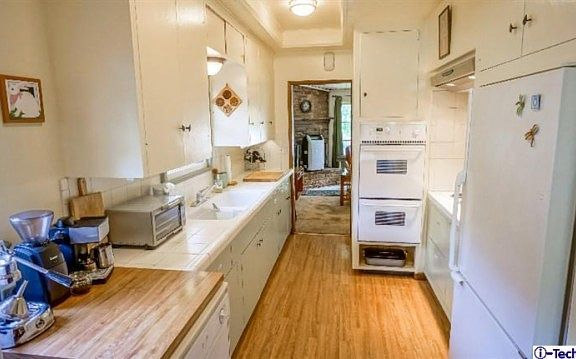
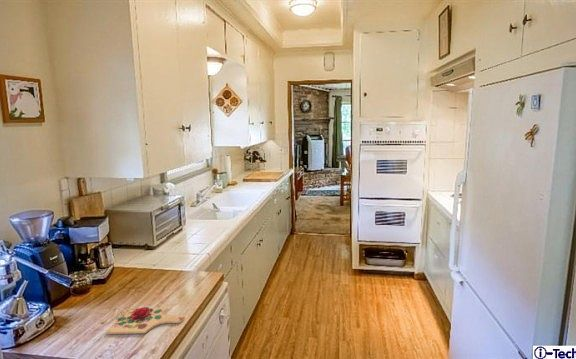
+ cutting board (150, 317)
